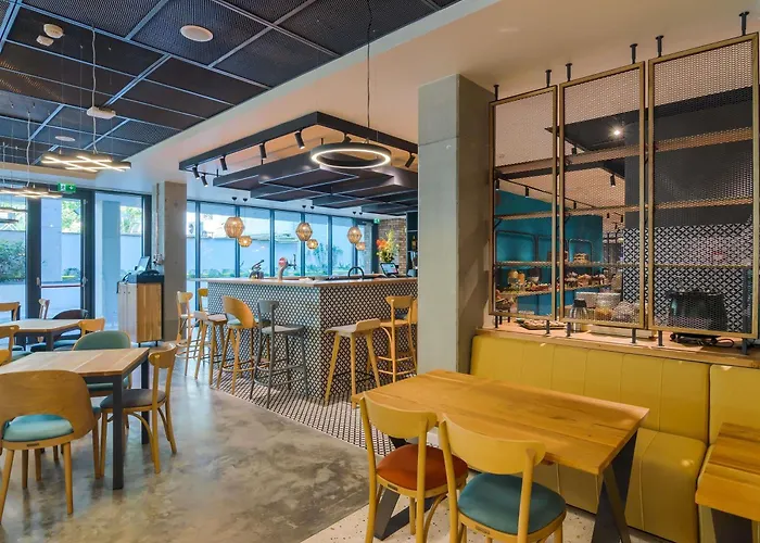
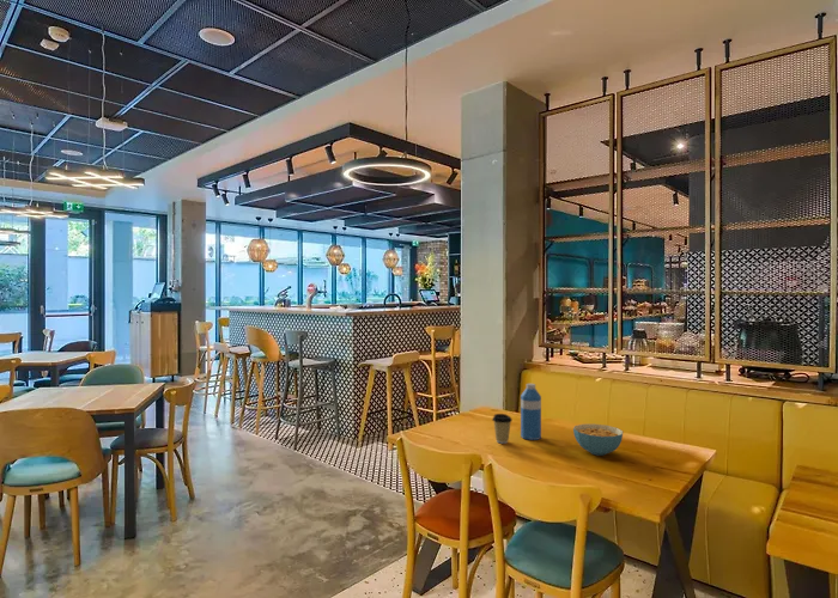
+ coffee cup (502, 428)
+ water bottle (530, 410)
+ cereal bowl (597, 441)
